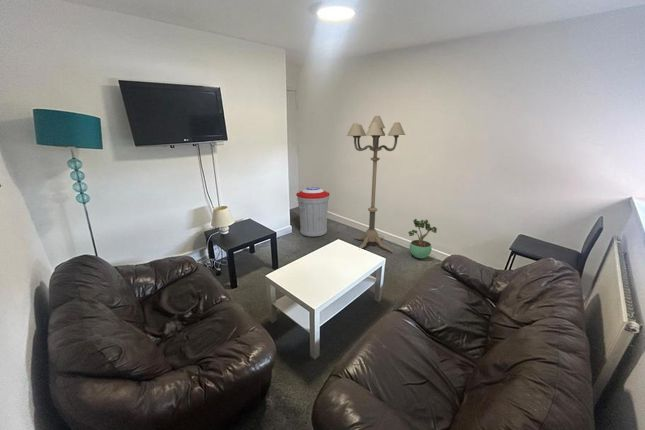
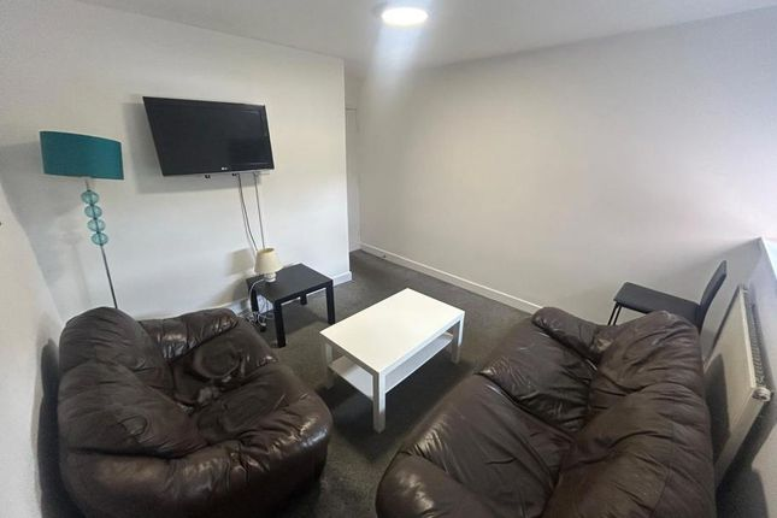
- floor lamp (373, 184)
- trash can (313, 210)
- potted plant (422, 238)
